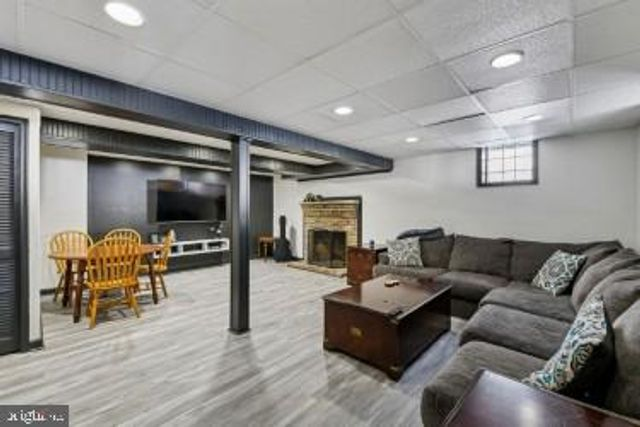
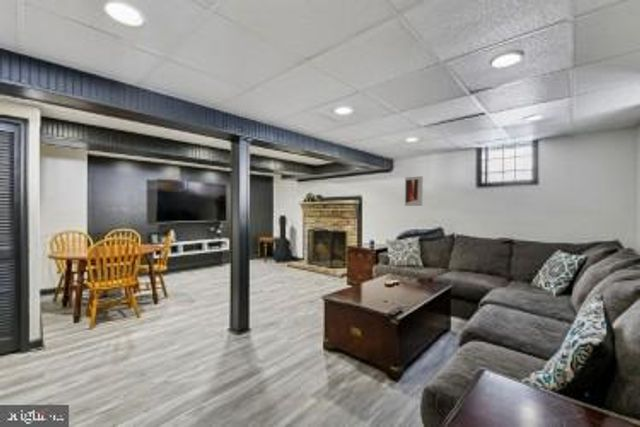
+ wall art (413, 191)
